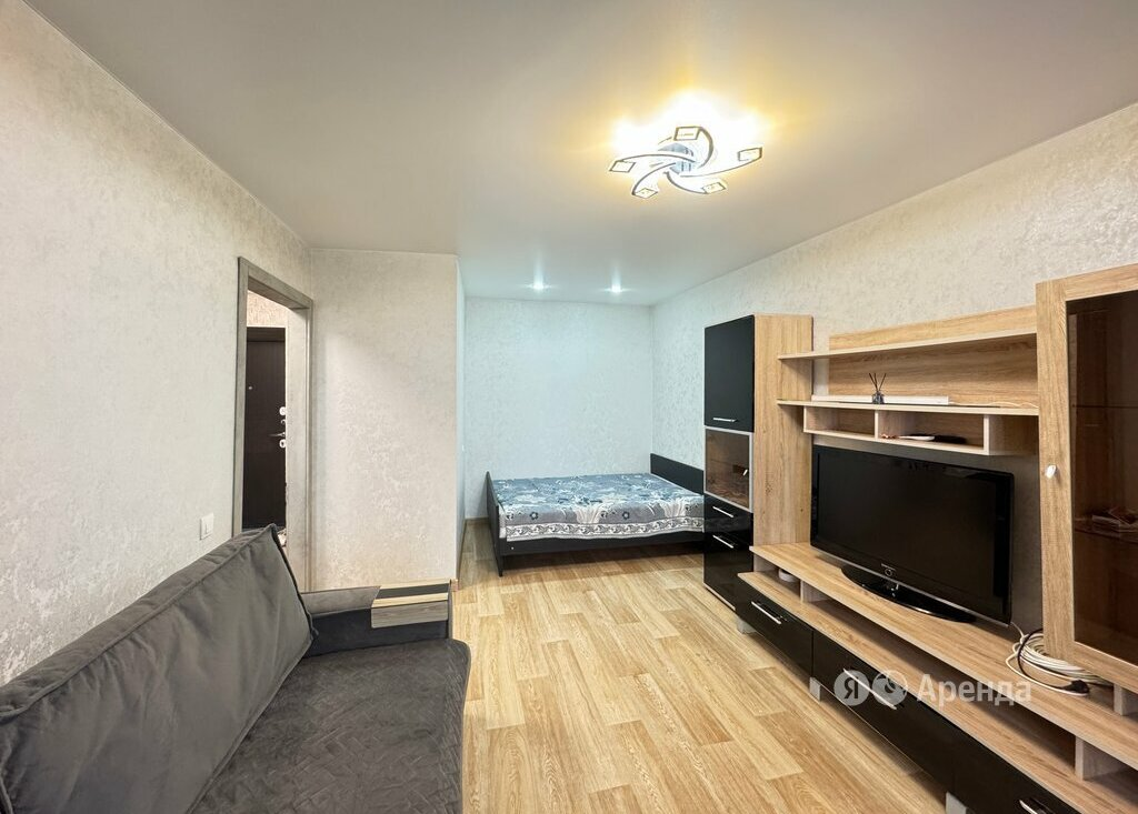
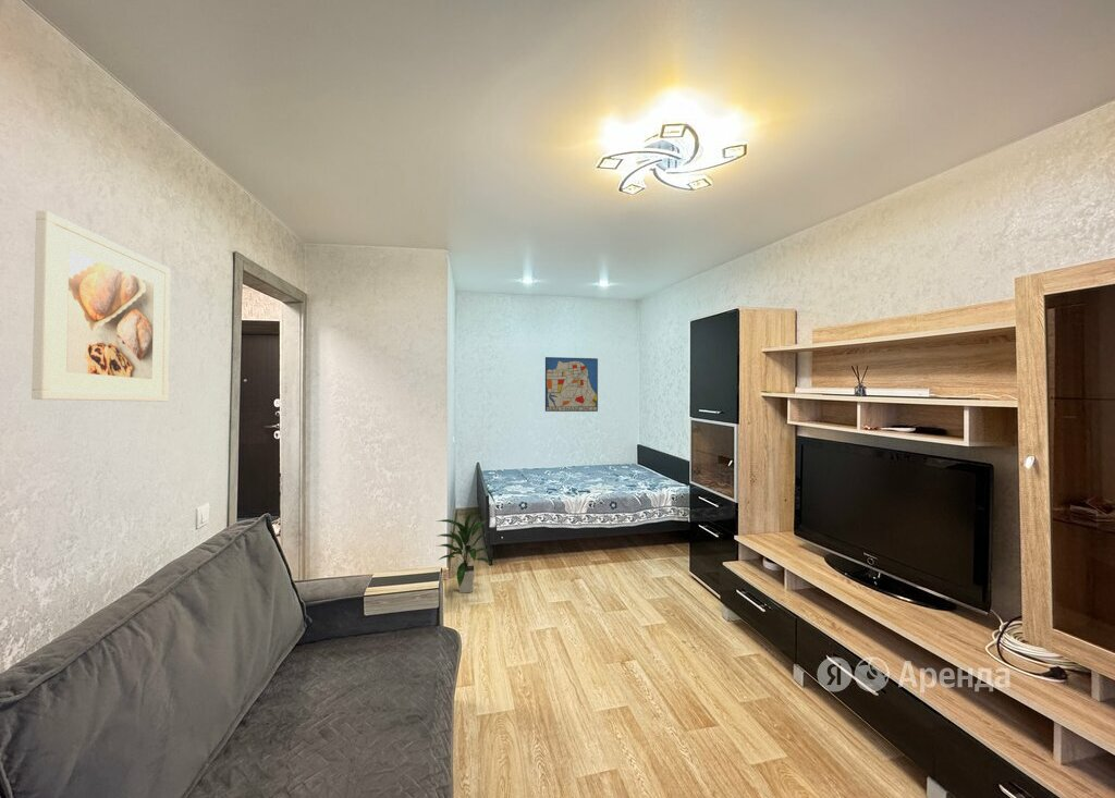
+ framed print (113, 322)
+ wall art (572, 384)
+ indoor plant (464, 551)
